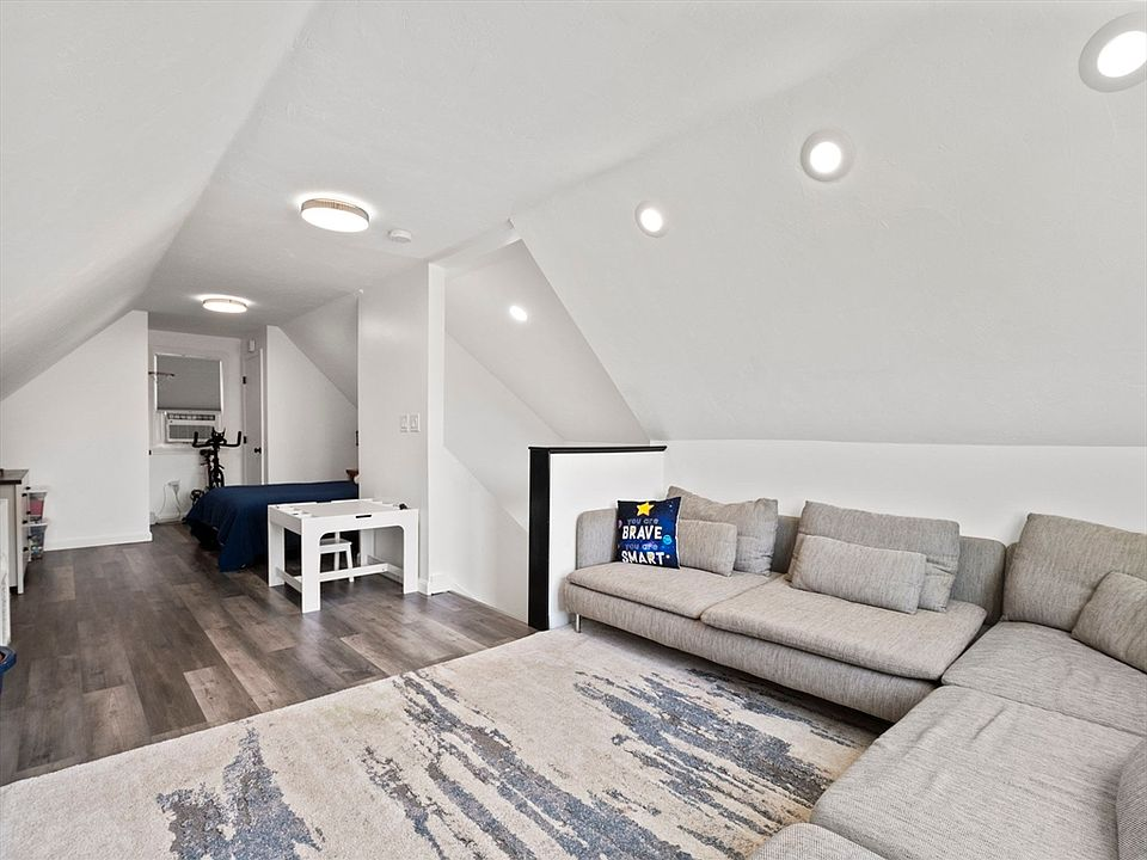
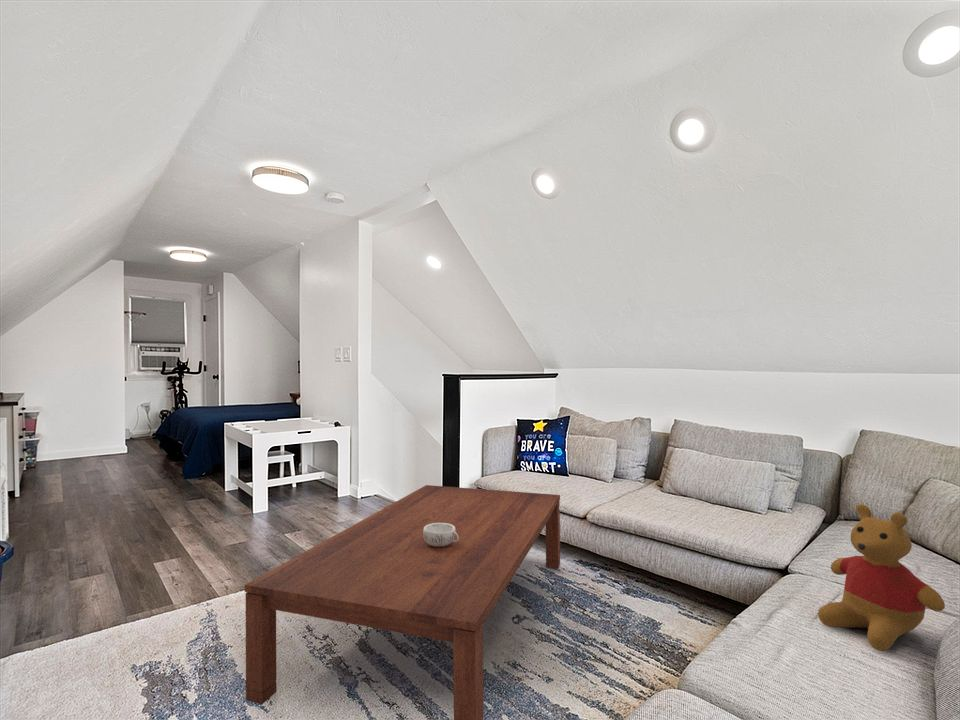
+ teddy bear (871, 570)
+ coffee table (442, 571)
+ decorative bowl (441, 535)
